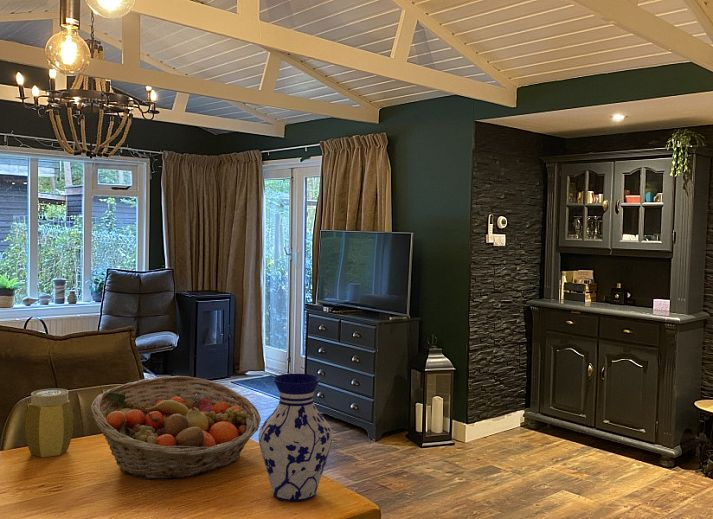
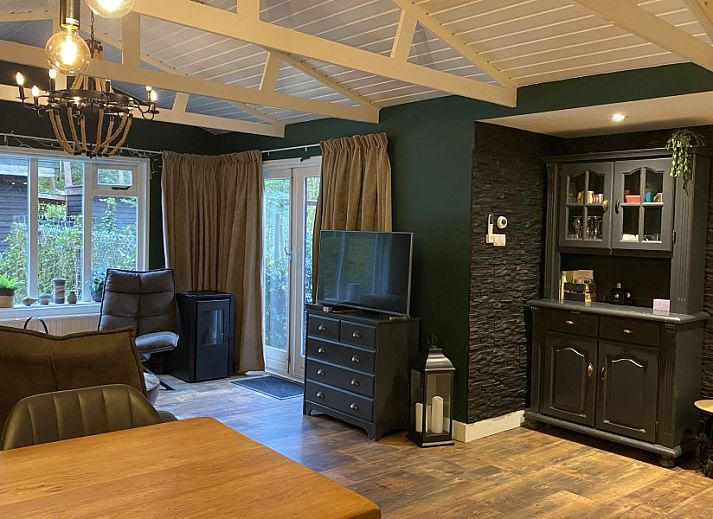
- vase (295, 436)
- fruit basket (179, 424)
- jar (49, 422)
